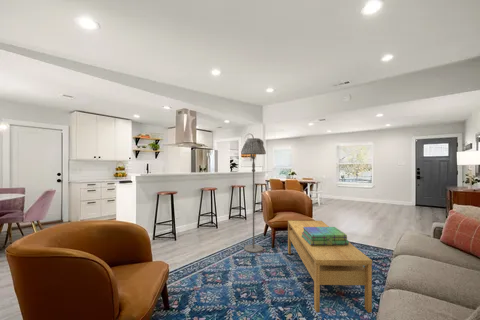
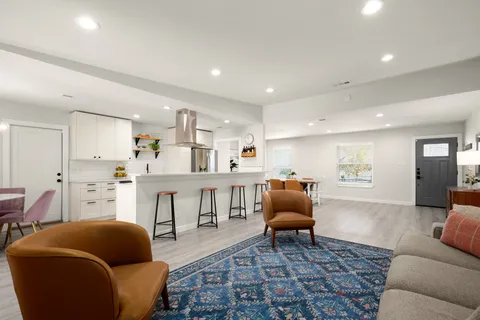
- coffee table (319, 255)
- stack of books (323, 235)
- floor lamp (253, 193)
